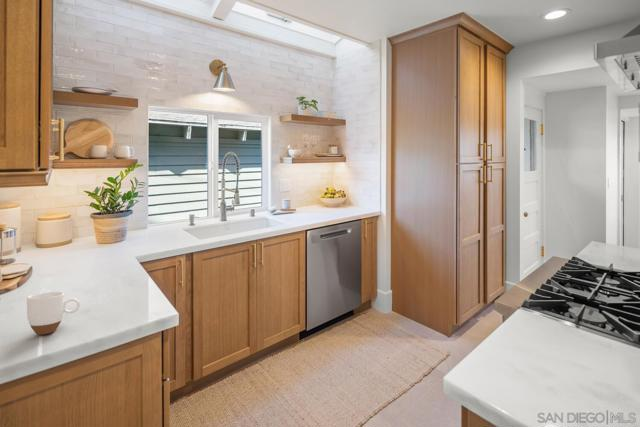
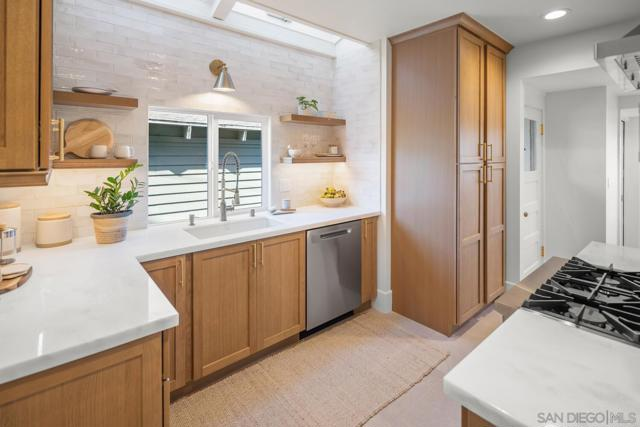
- mug (54, 312)
